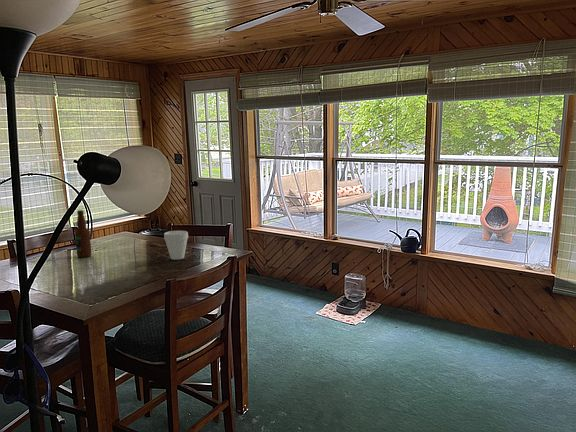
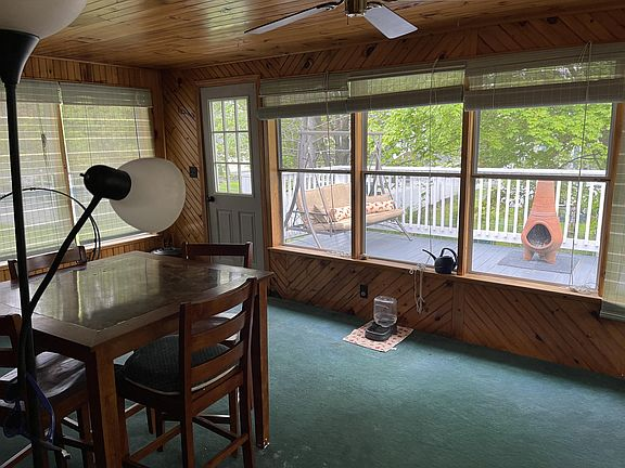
- cup (176, 245)
- bottle (82, 233)
